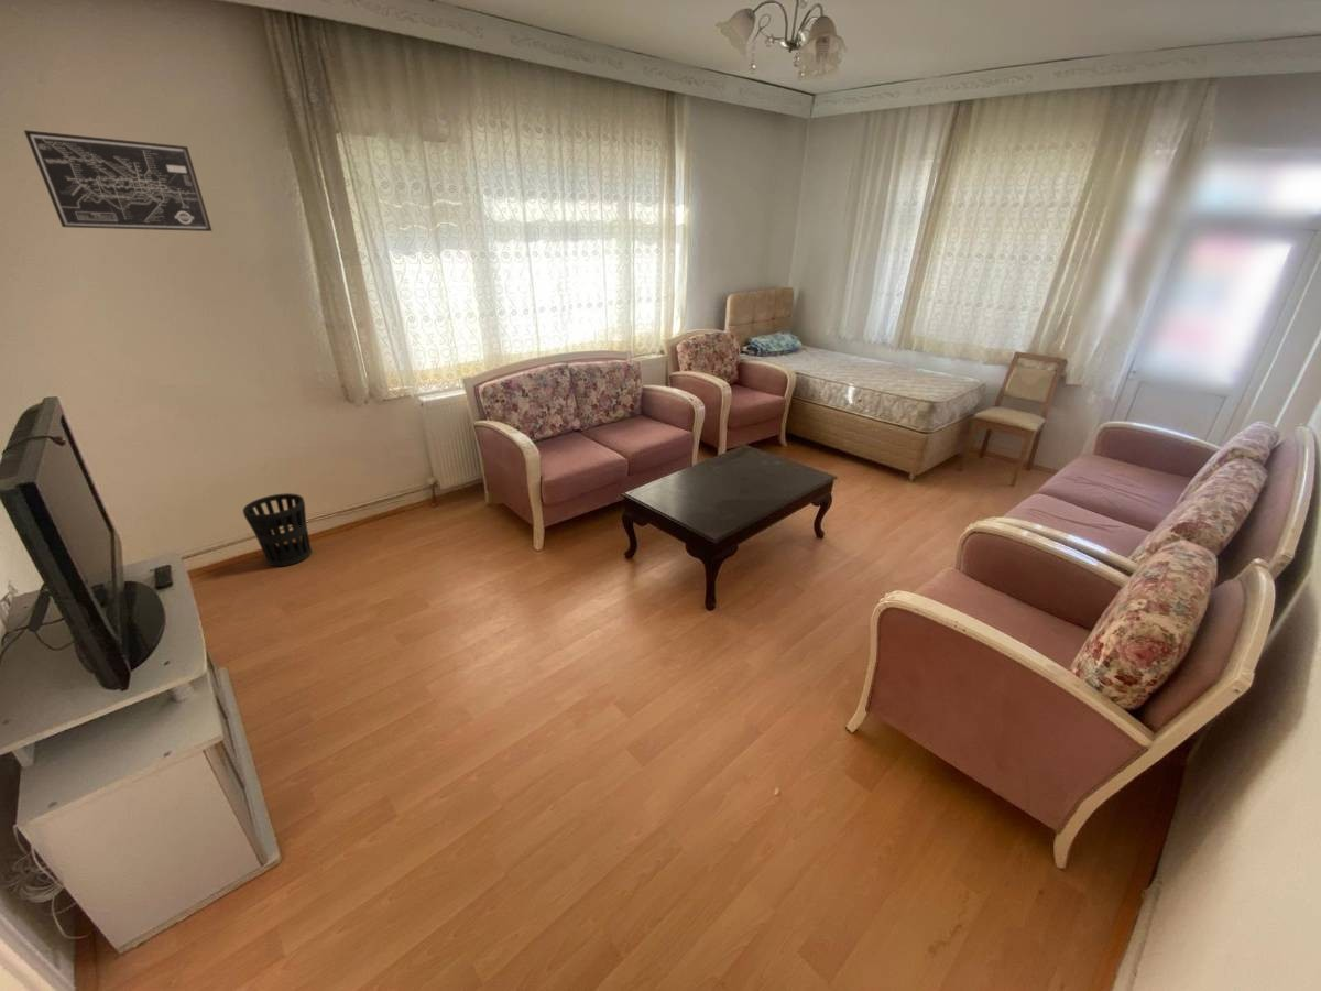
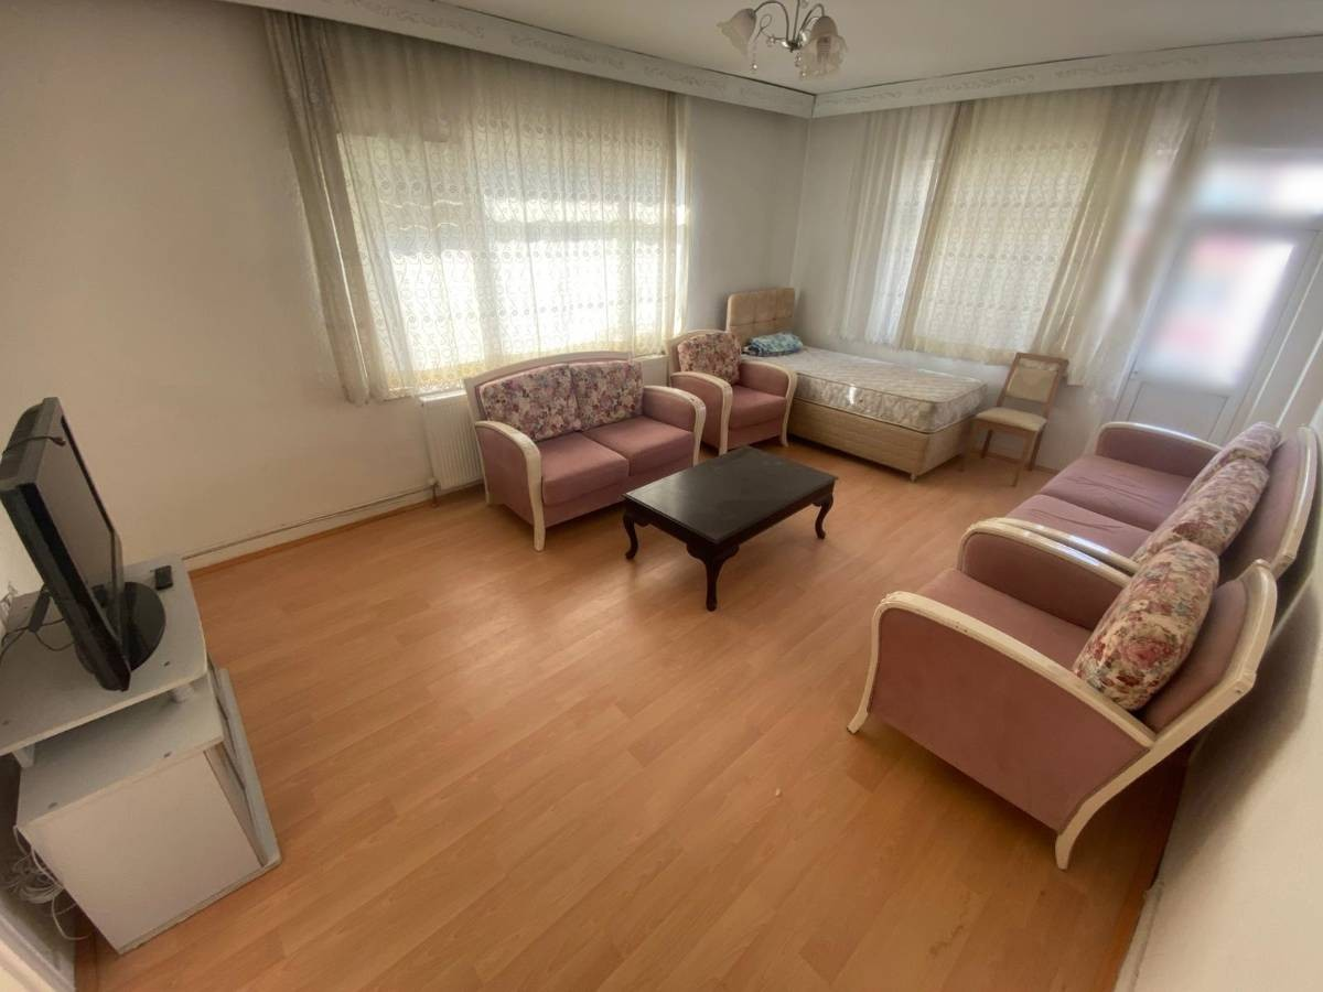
- wastebasket (280, 530)
- wall art (127, 185)
